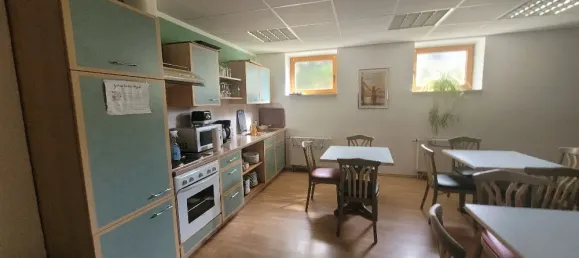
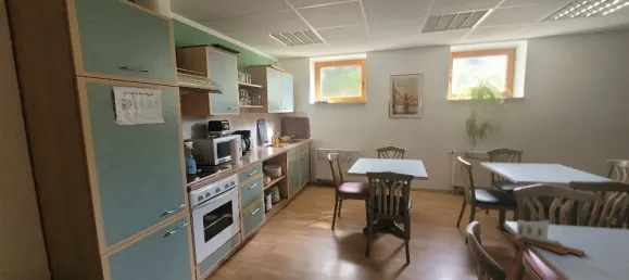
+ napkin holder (543, 233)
